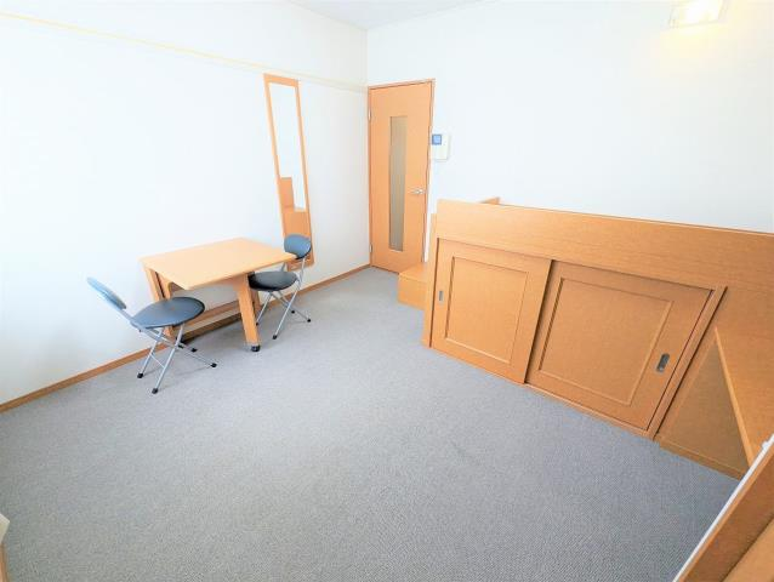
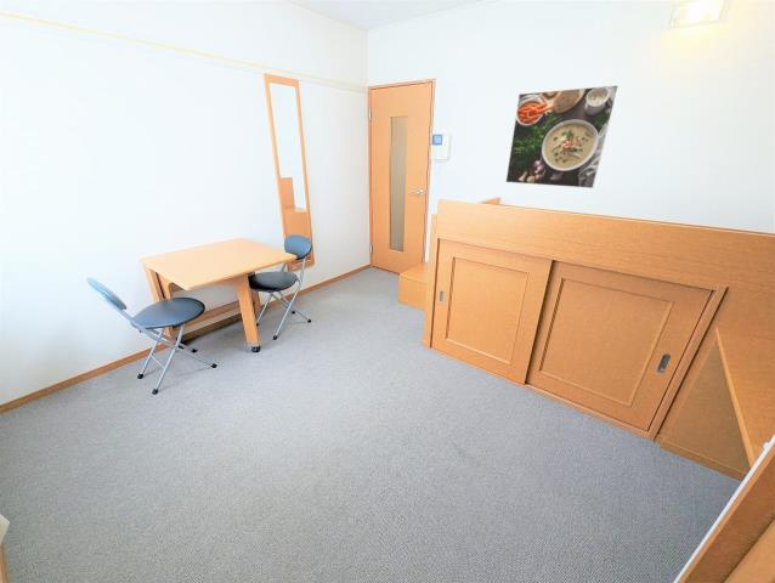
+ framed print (555, 140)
